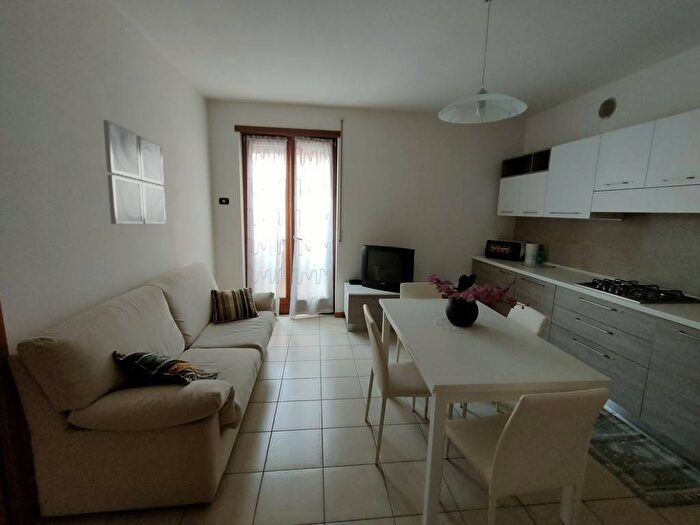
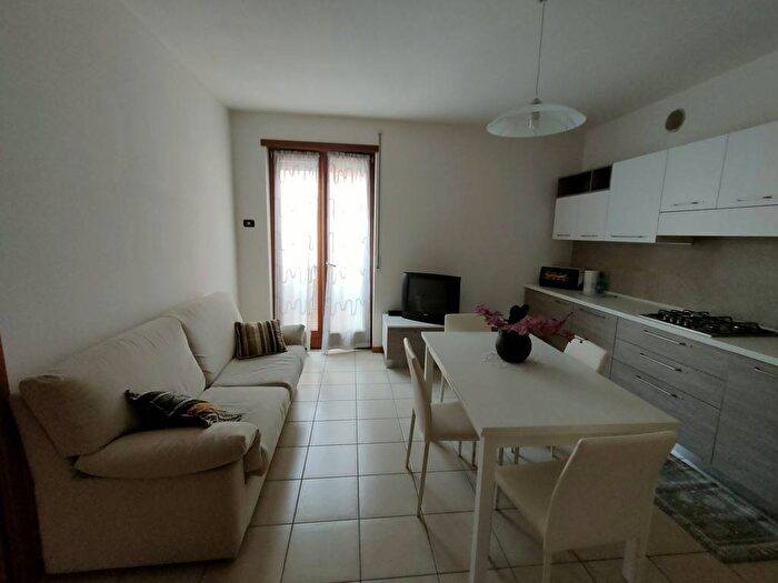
- wall art (139, 179)
